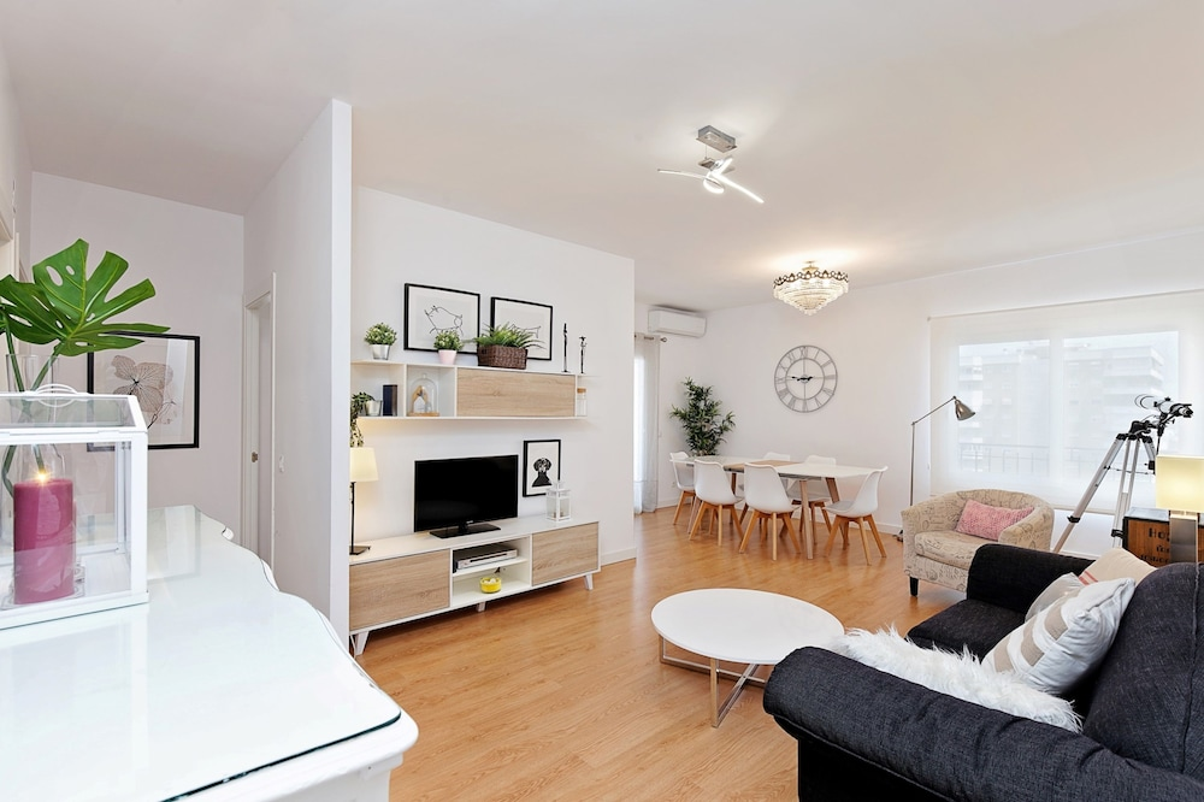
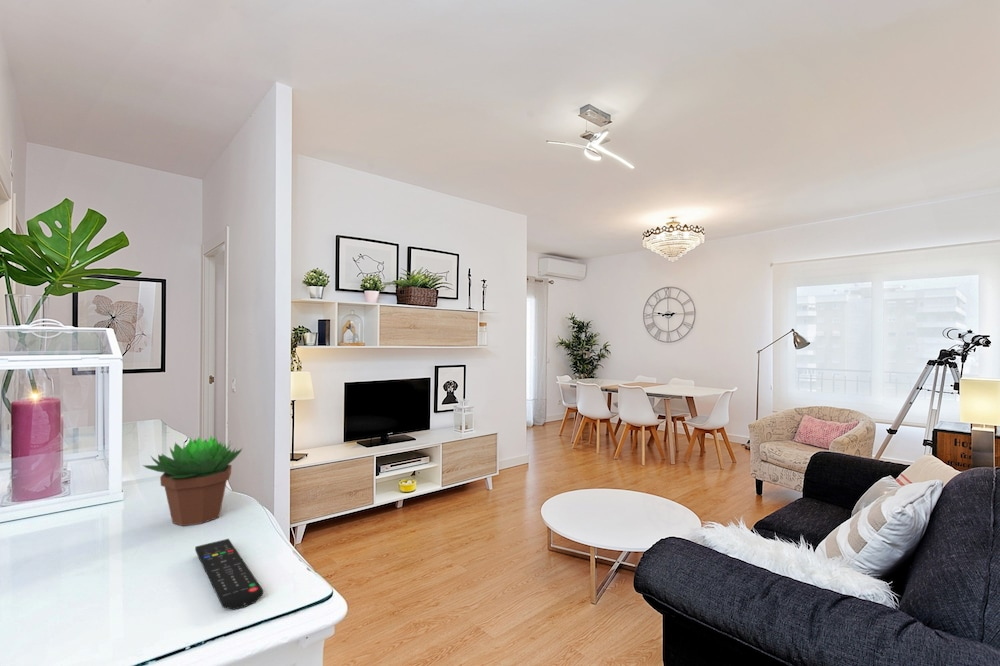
+ succulent plant (196, 478)
+ remote control (226, 571)
